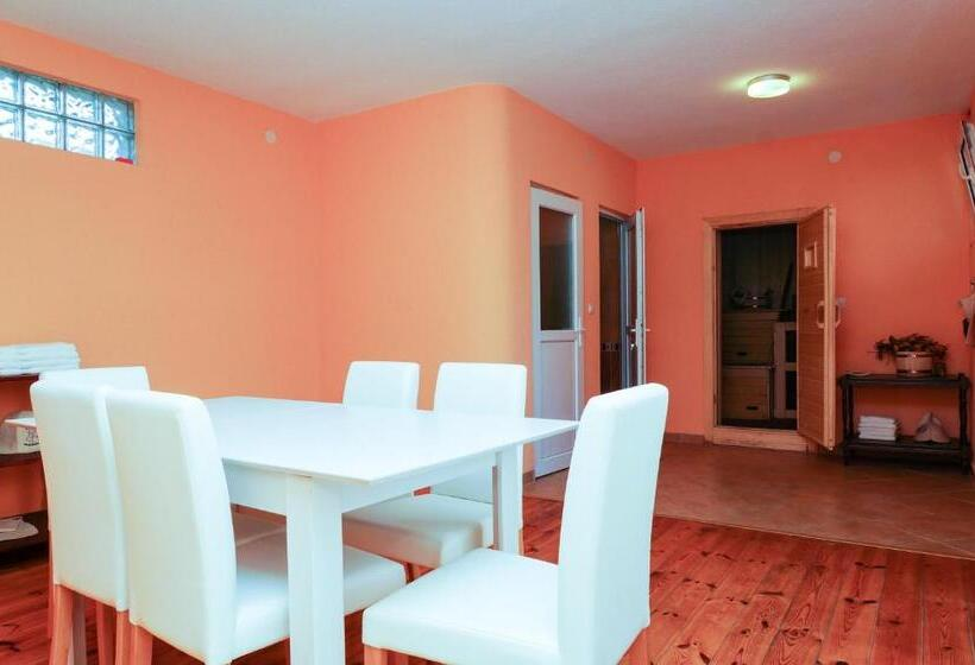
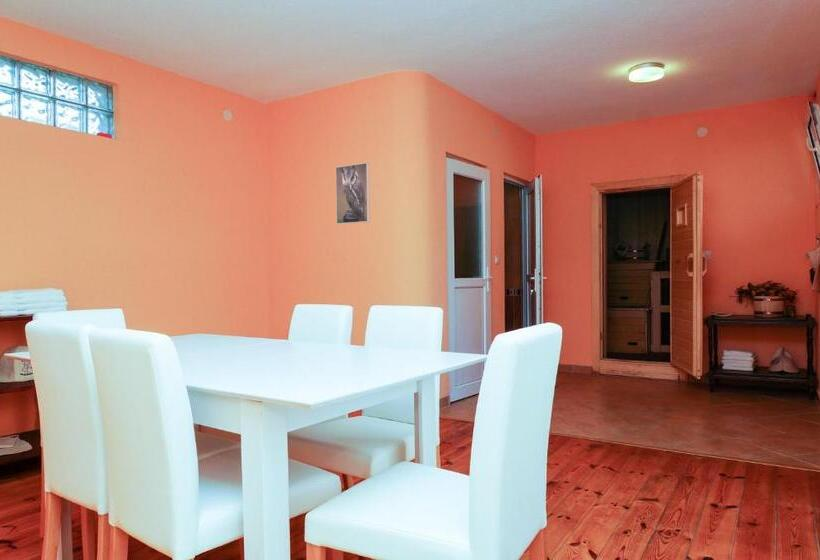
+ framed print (352, 194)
